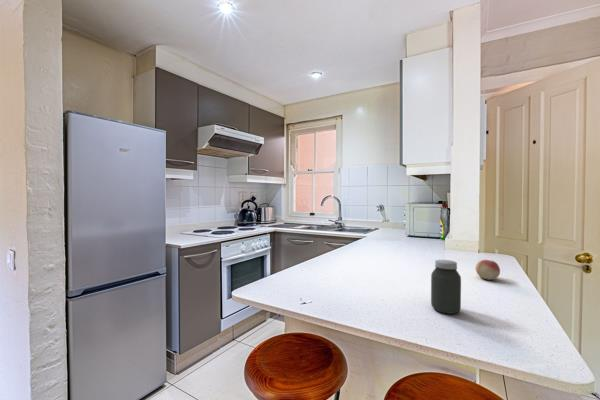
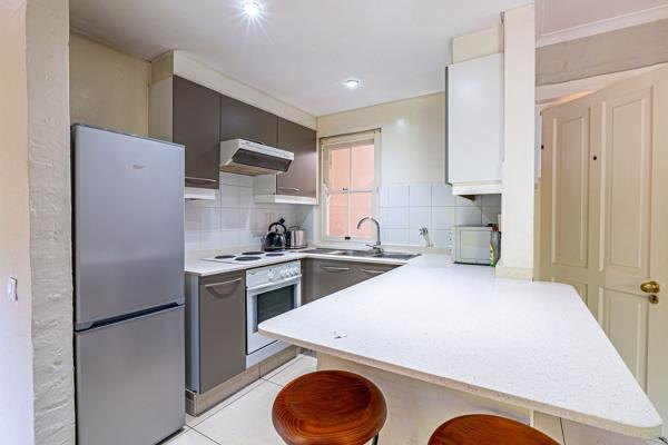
- fruit (486, 269)
- jar (445, 285)
